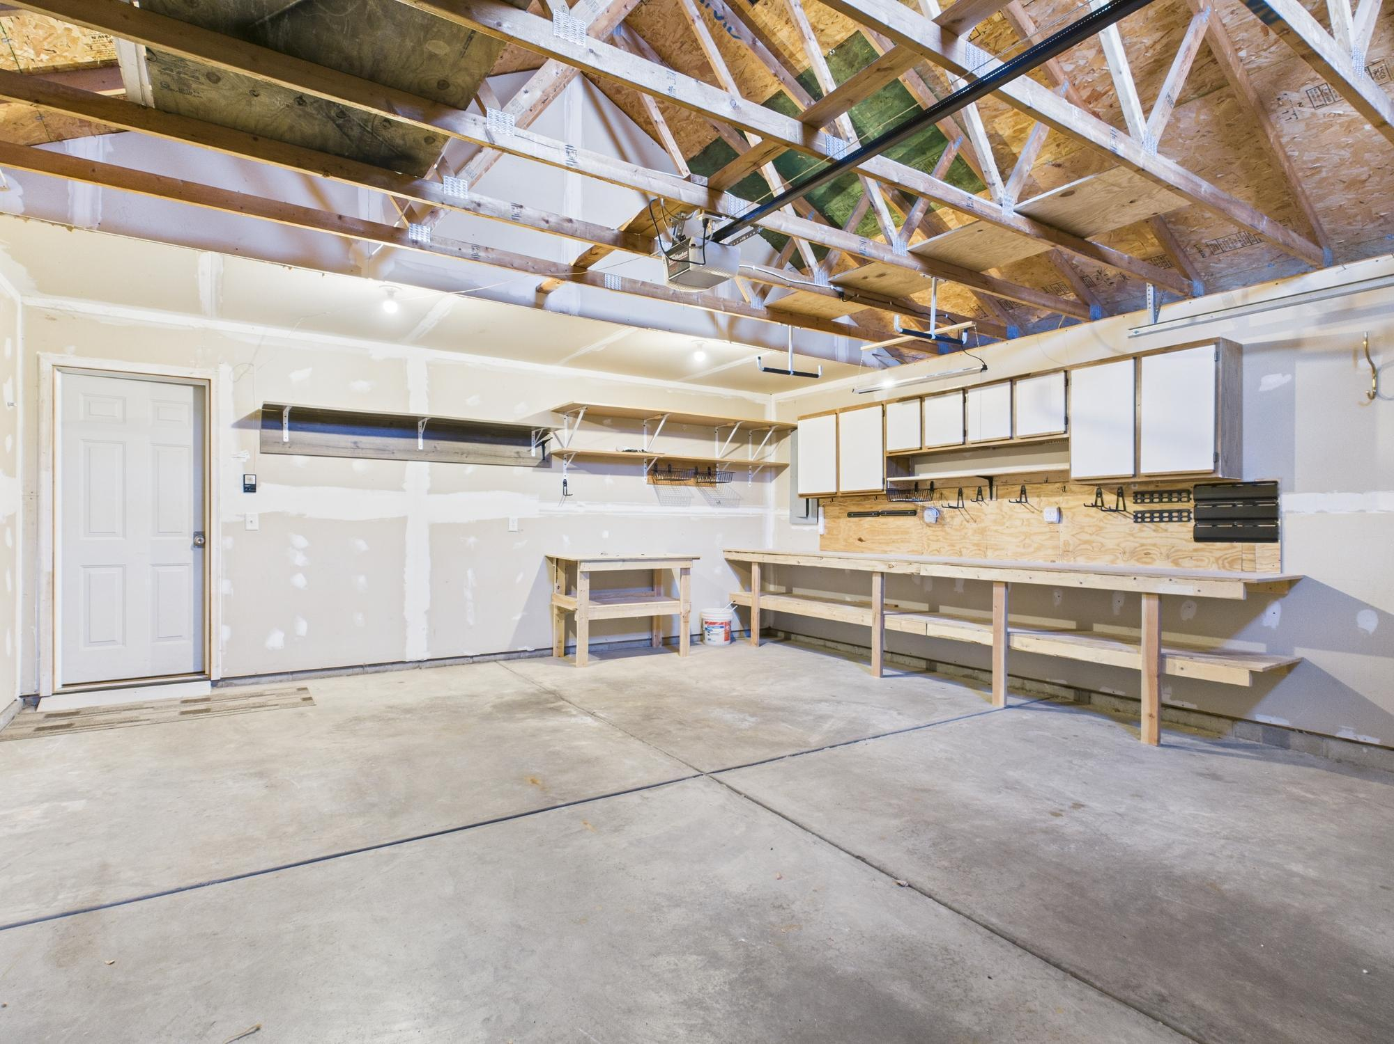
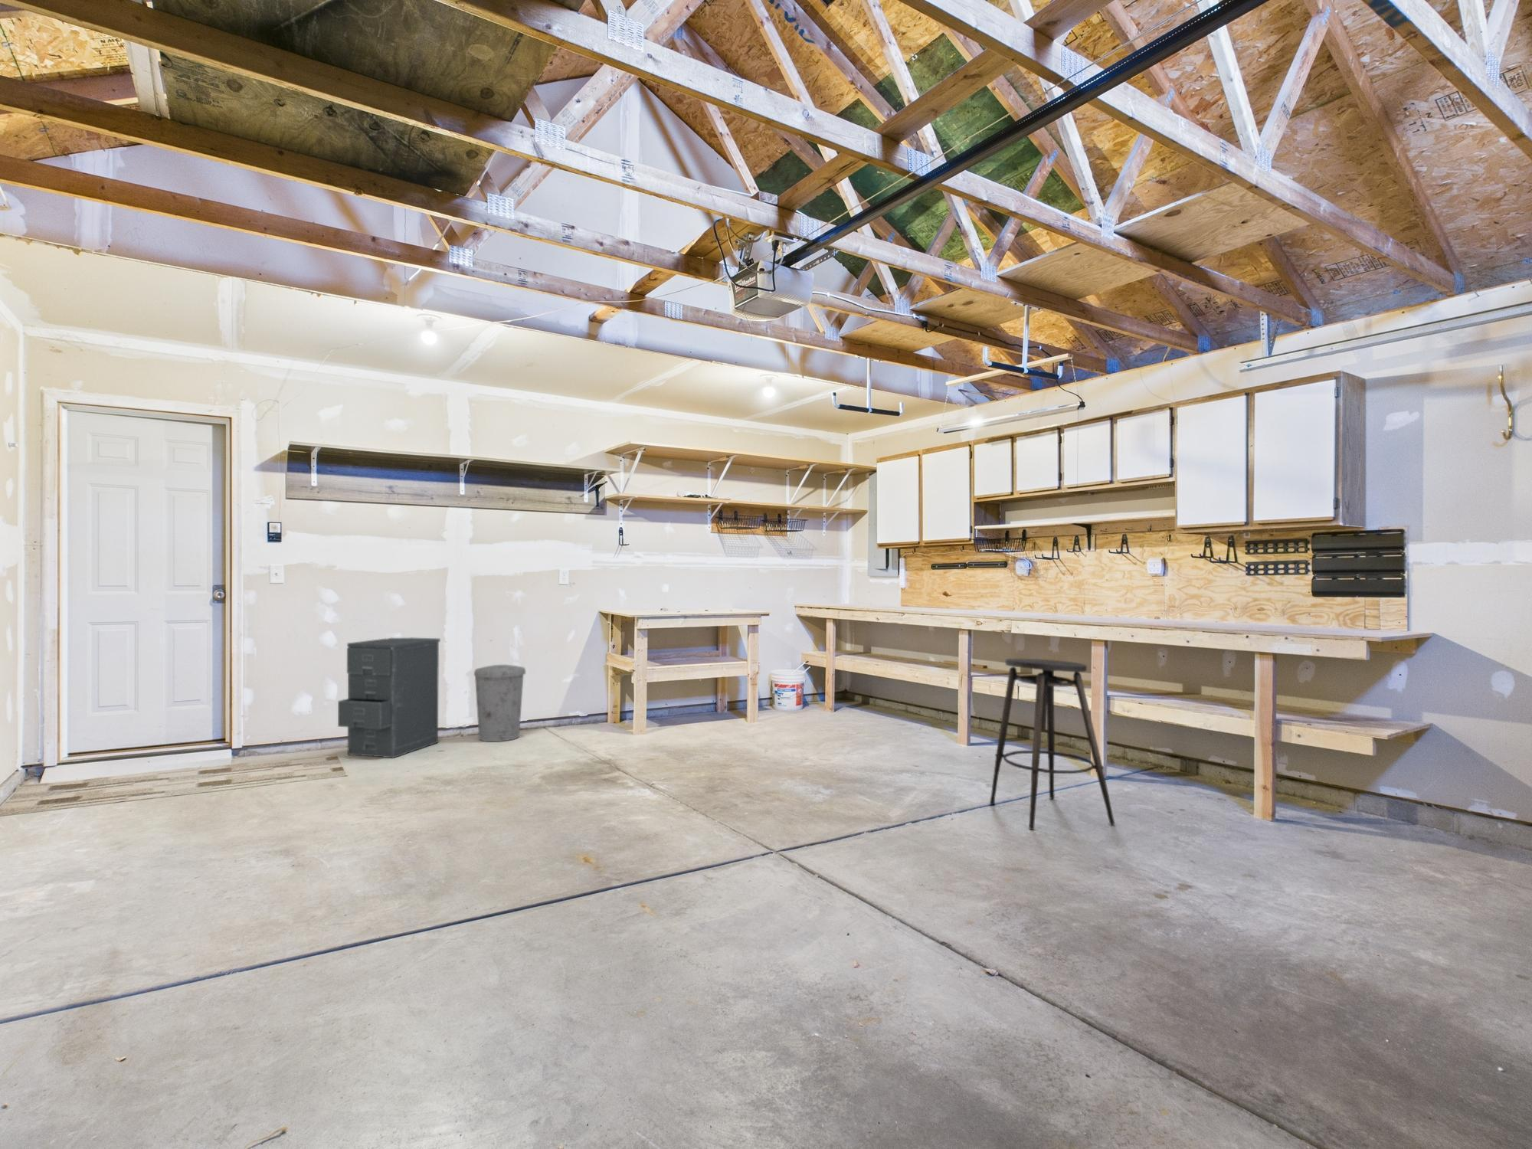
+ trash can (499, 701)
+ stool (1049, 737)
+ filing cabinet (391, 695)
